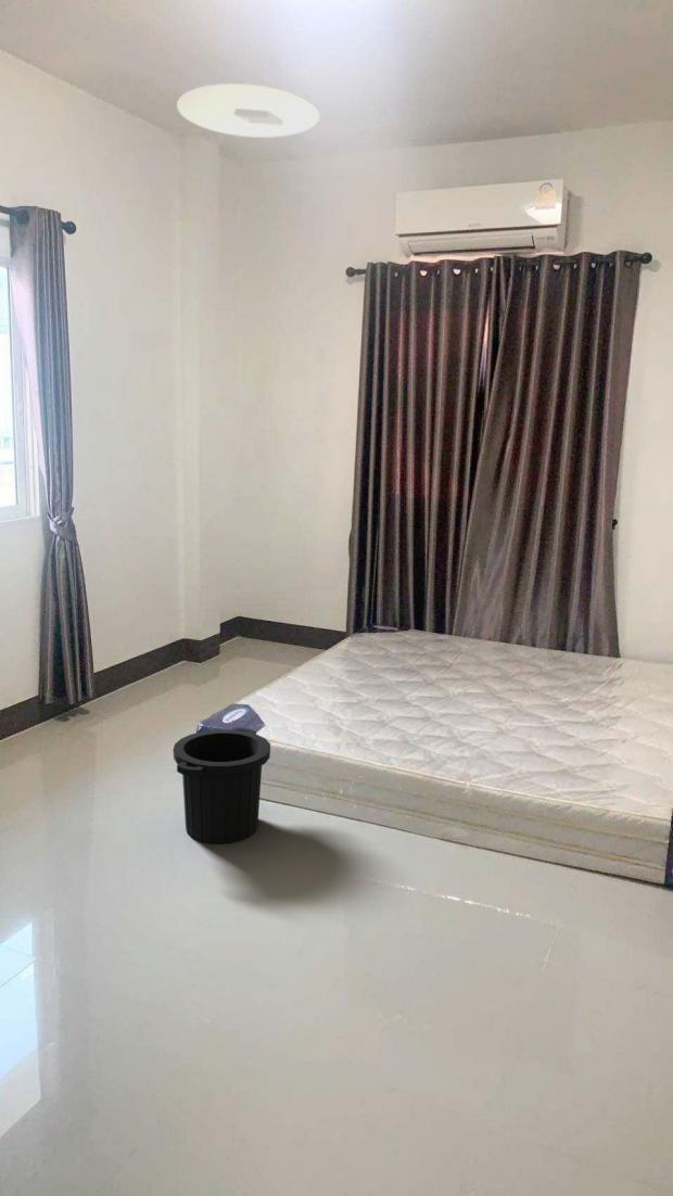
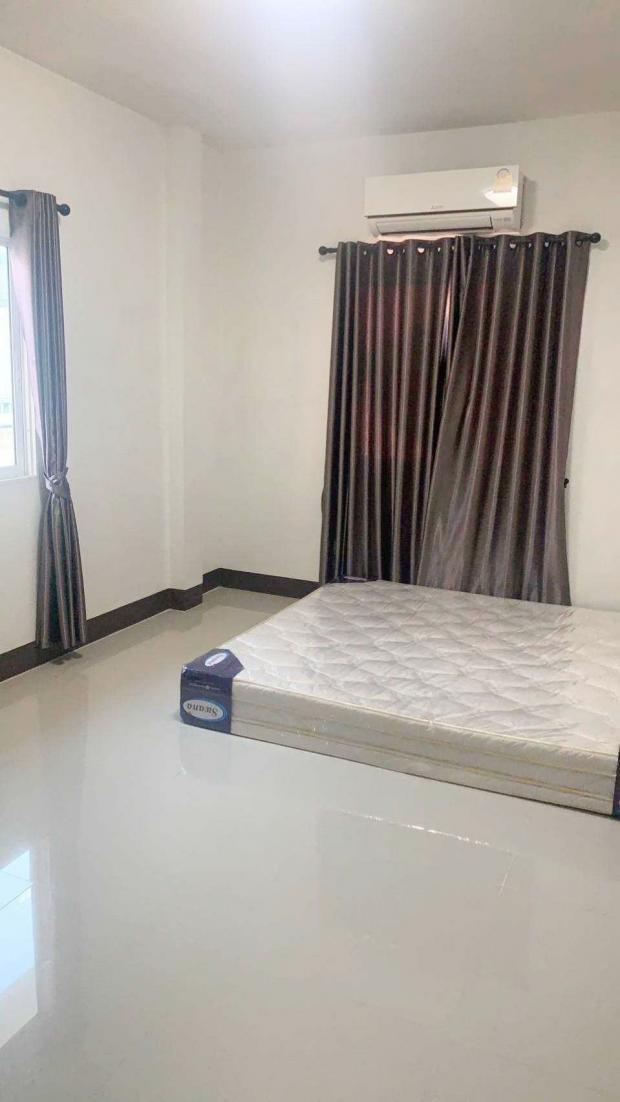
- ceiling light (249, 105)
- trash can (221, 786)
